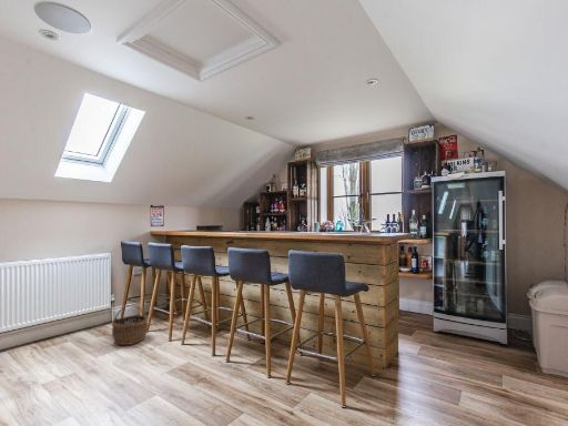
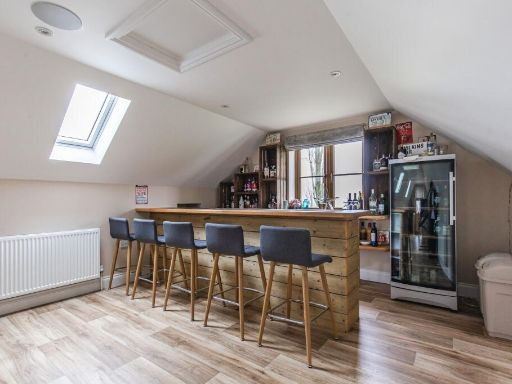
- wicker basket (130, 323)
